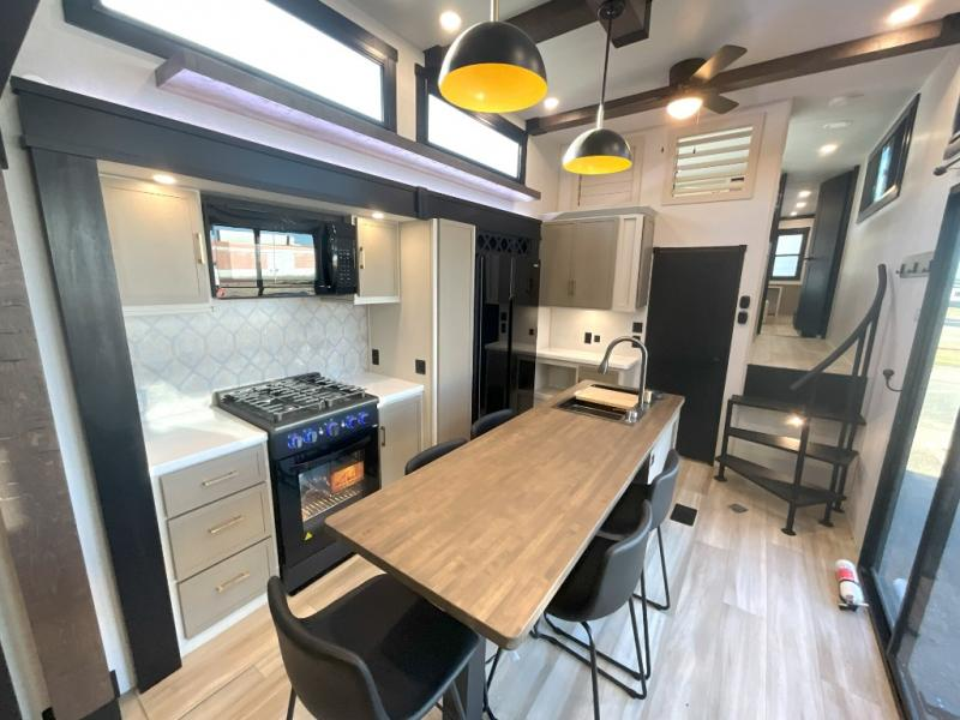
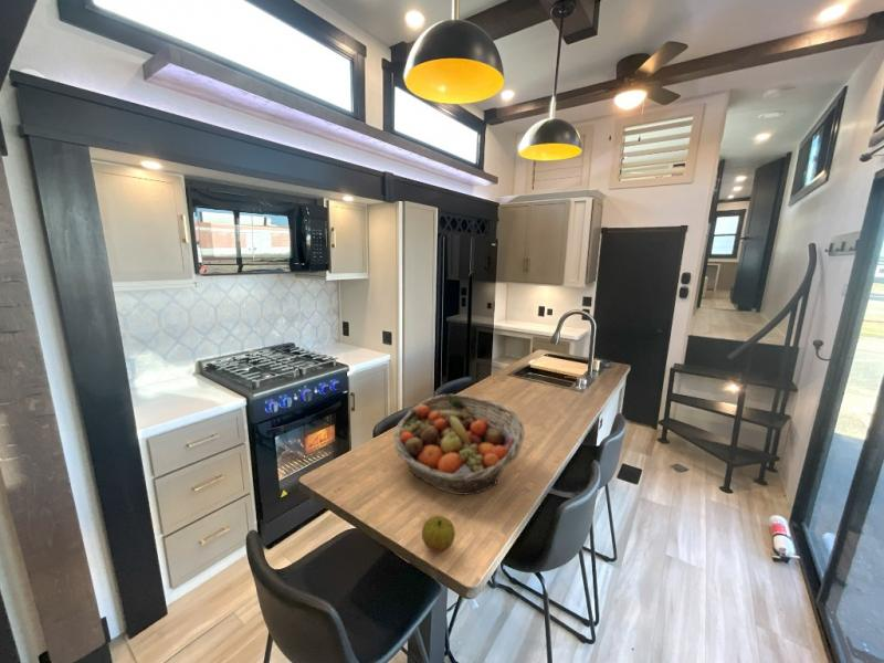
+ apple (438, 534)
+ fruit basket (456, 439)
